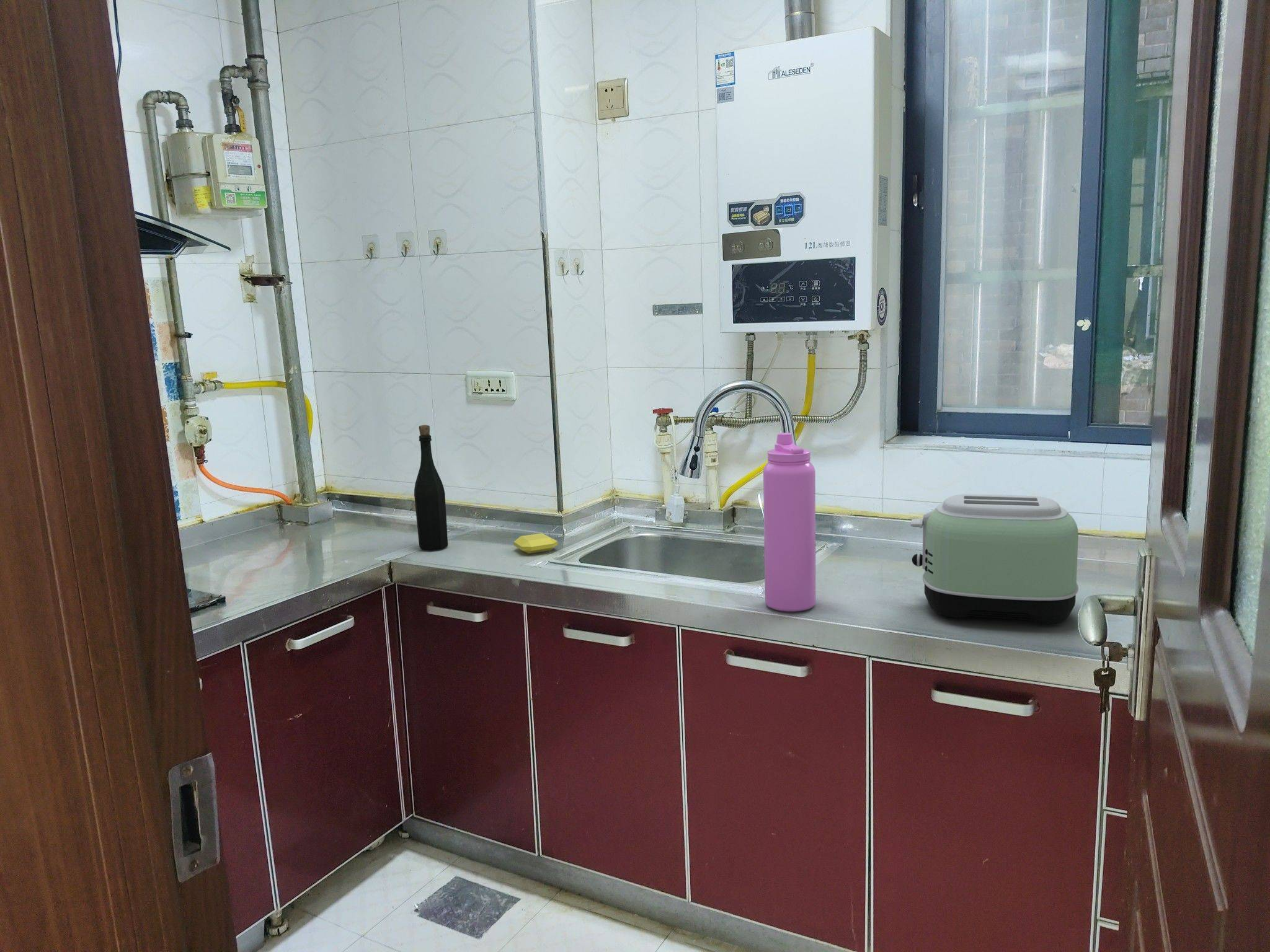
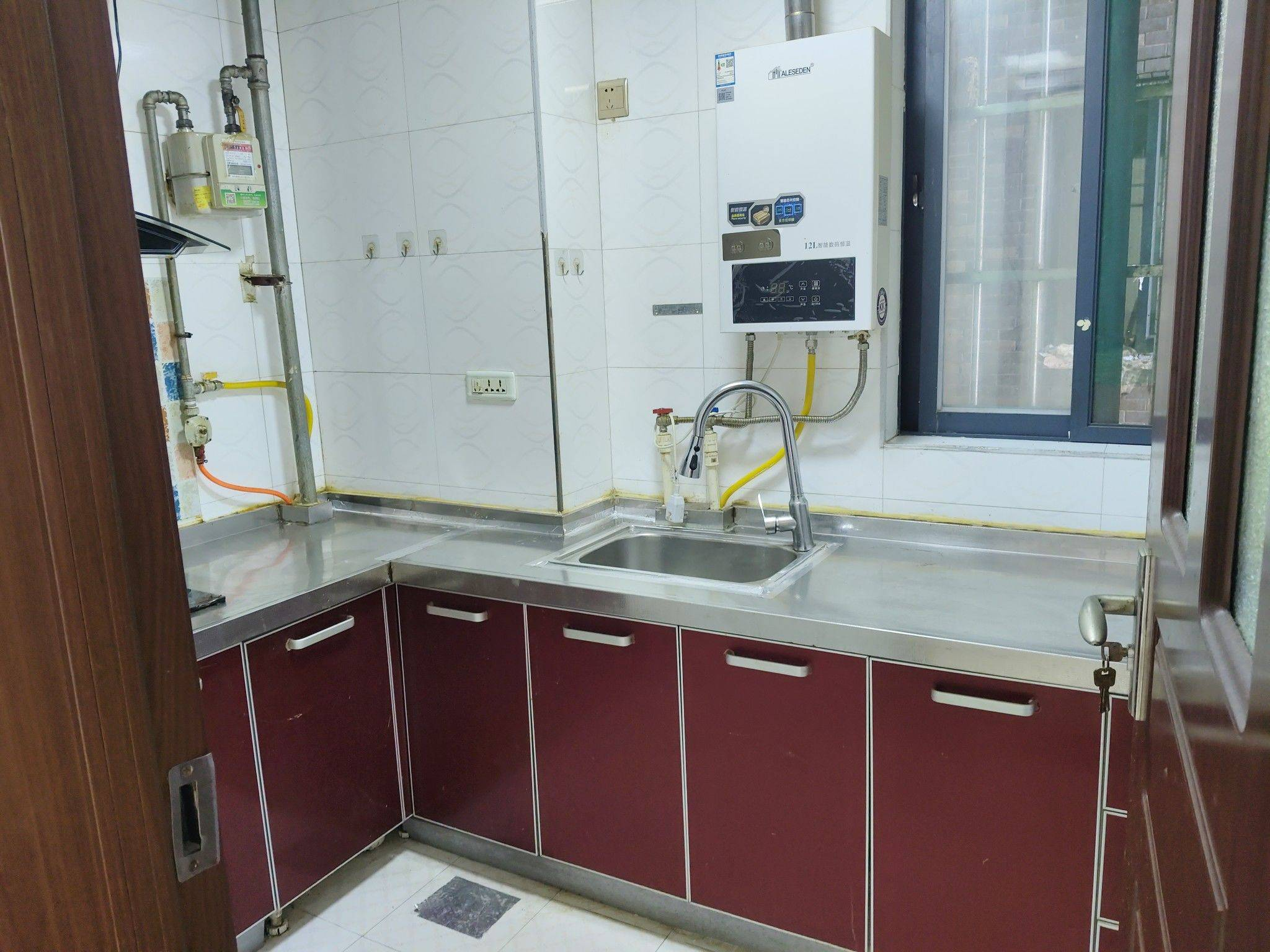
- toaster (992, 555)
- water bottle (789, 521)
- bottle (429, 487)
- soap bar (535, 543)
